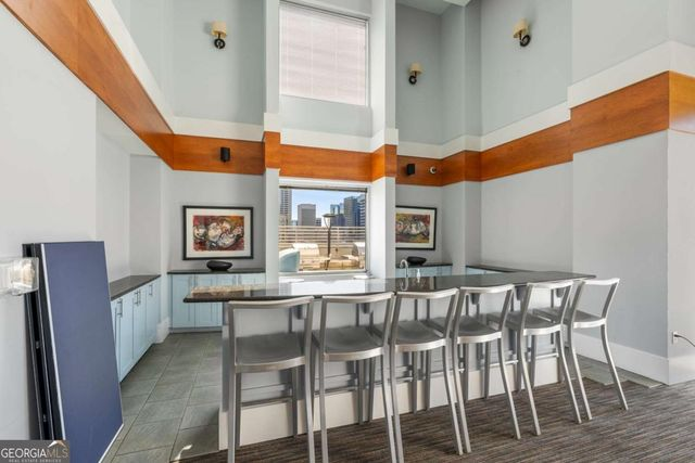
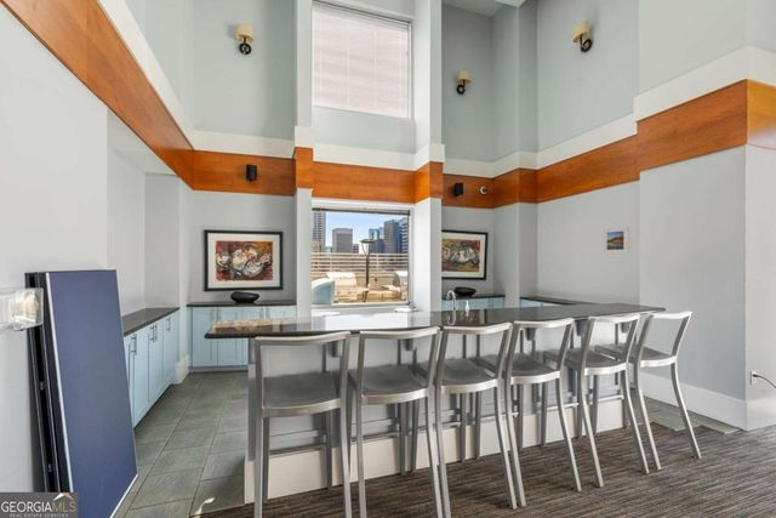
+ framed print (615, 240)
